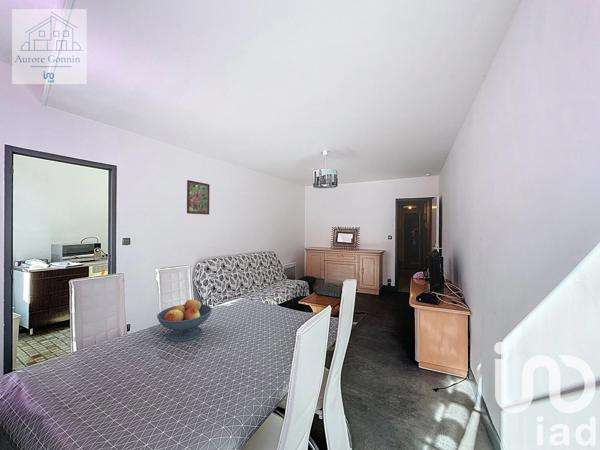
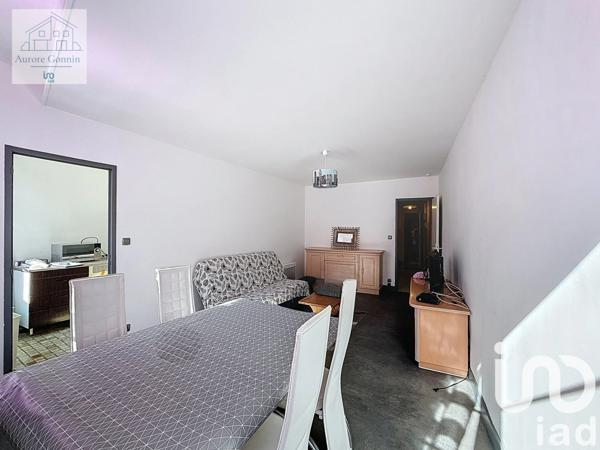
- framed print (198, 198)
- fruit bowl (185, 318)
